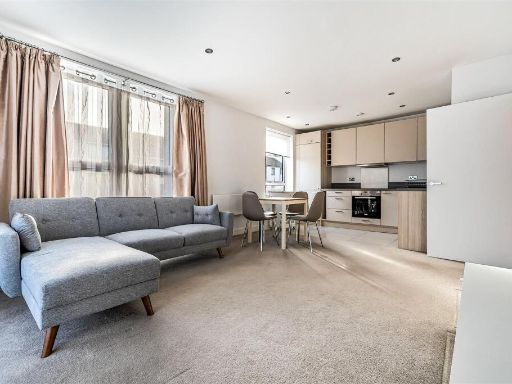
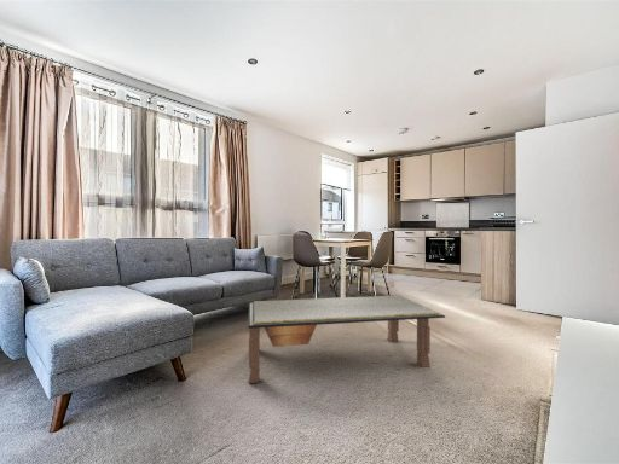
+ coffee table (339, 323)
